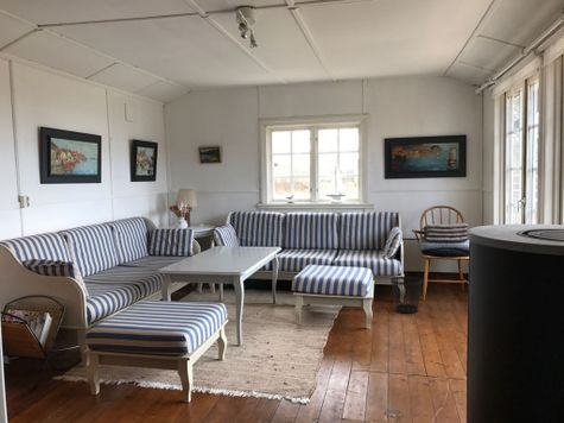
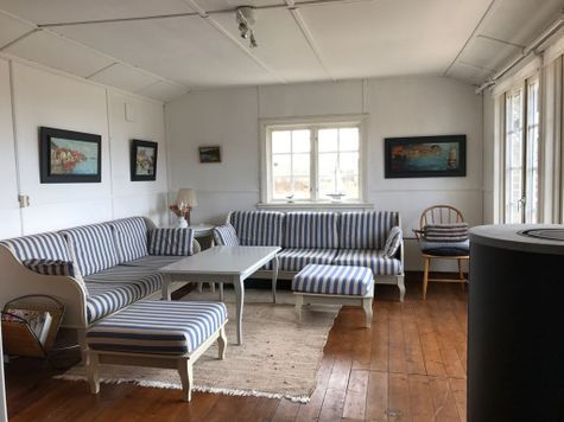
- wastebasket (405, 295)
